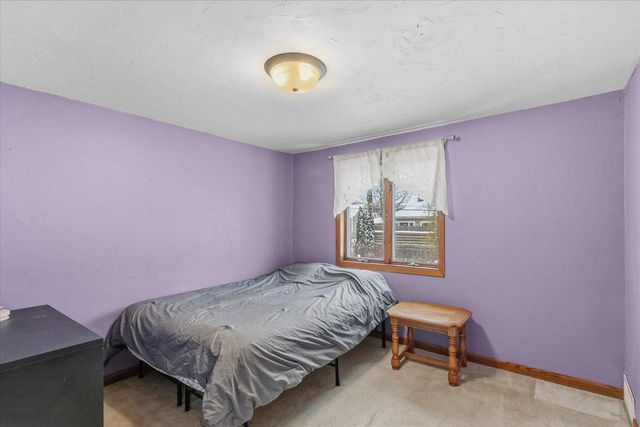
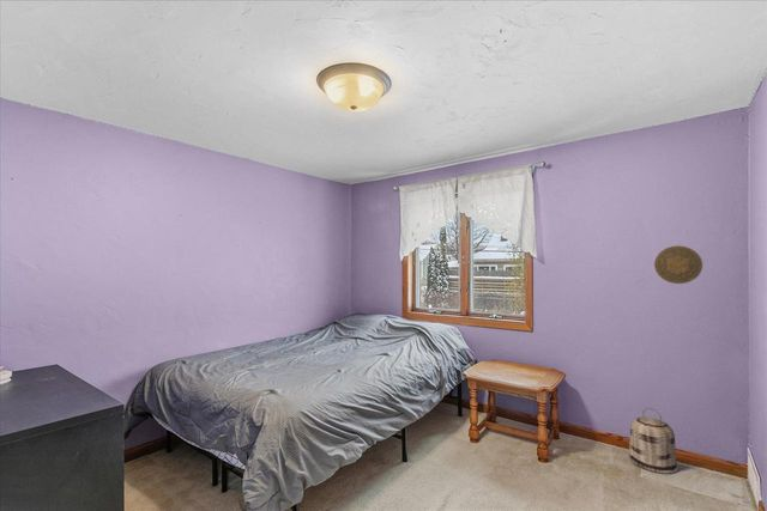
+ basket (652, 436)
+ decorative plate (677, 264)
